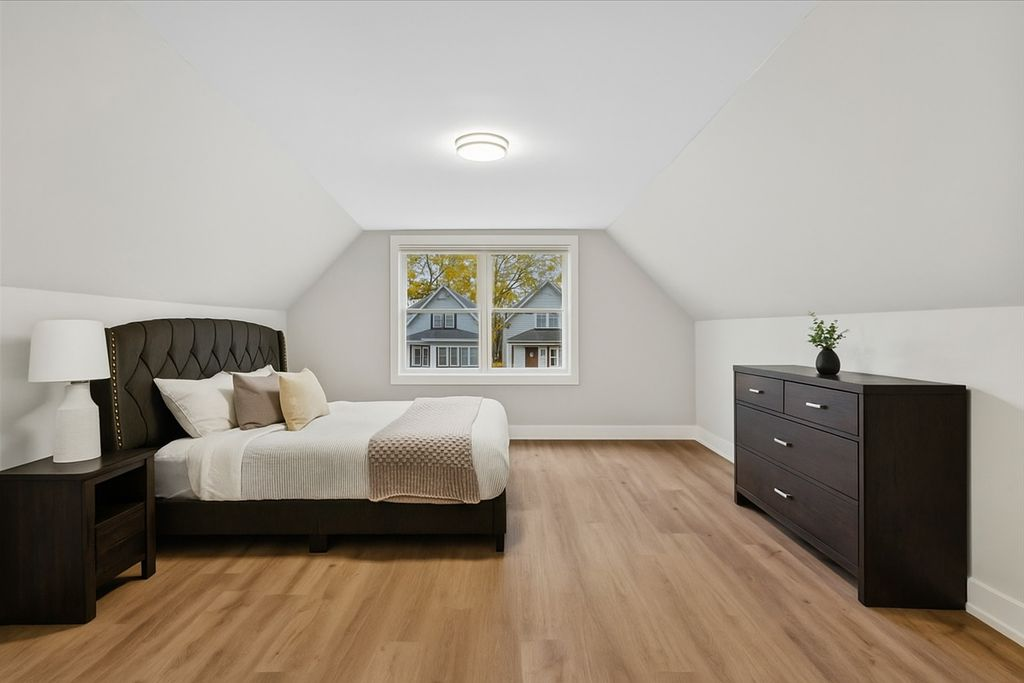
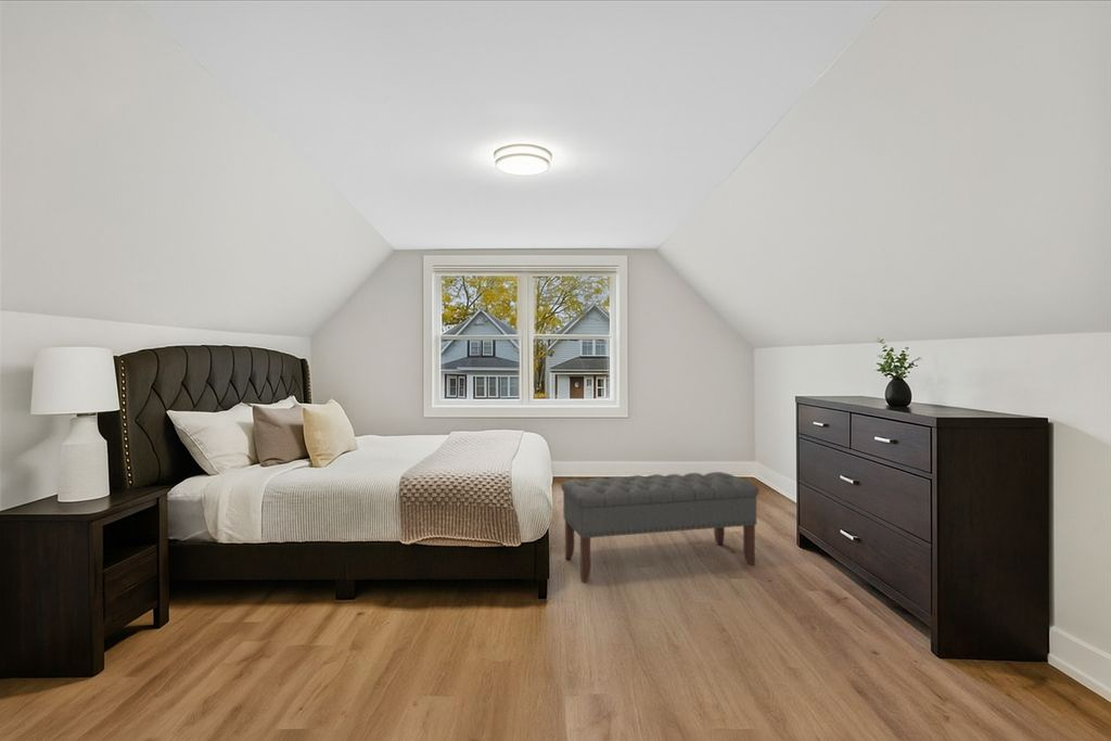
+ bench (657, 520)
